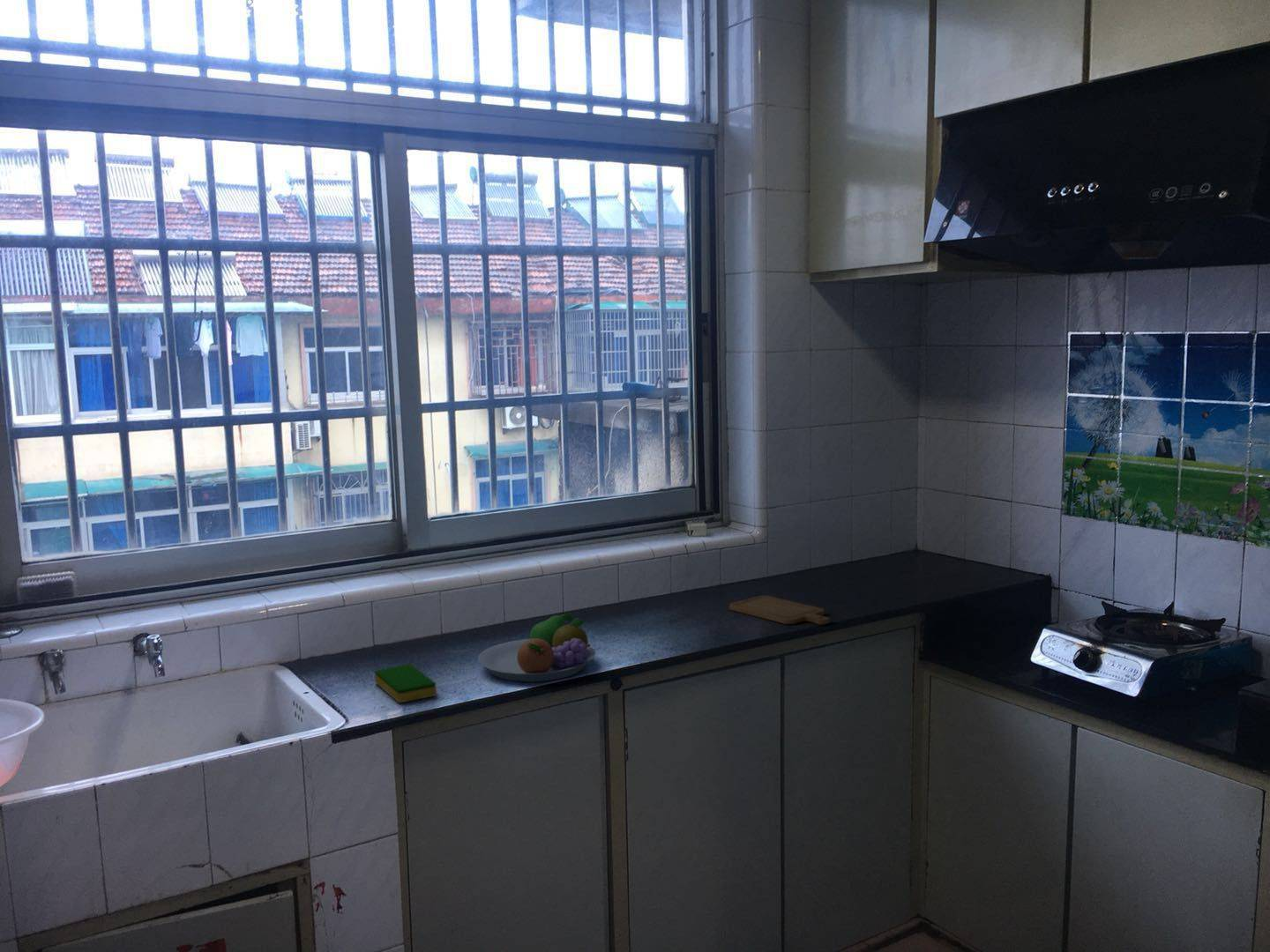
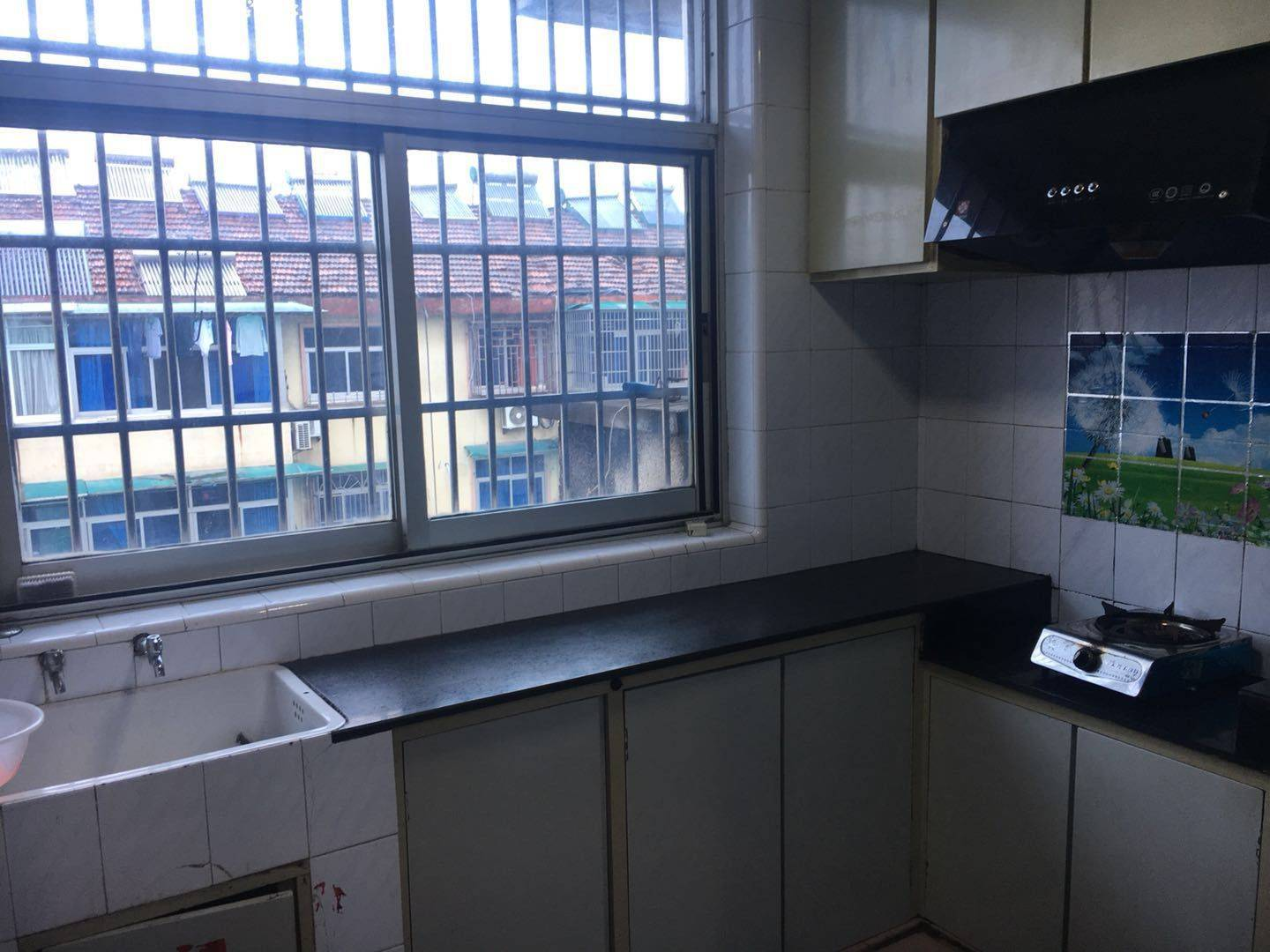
- fruit bowl (540, 643)
- dish sponge (405, 682)
- chopping board (784, 611)
